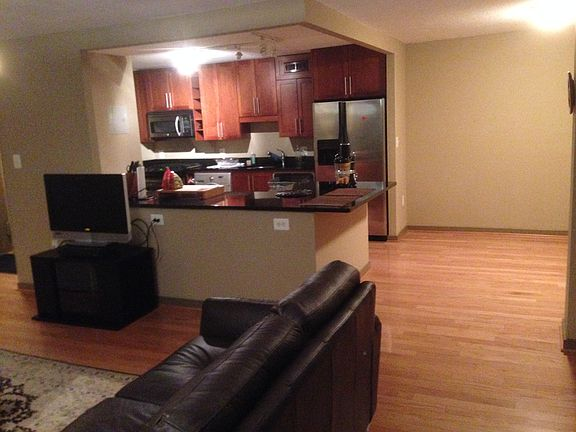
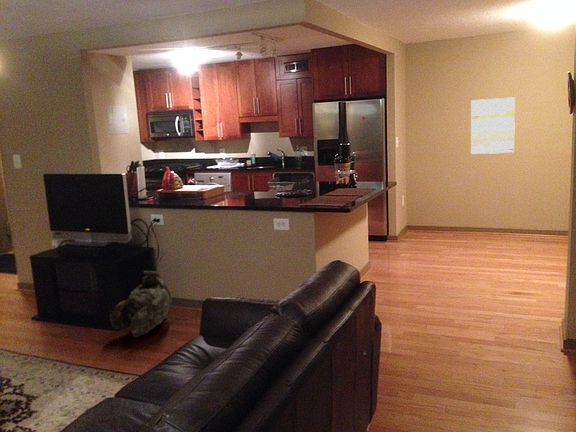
+ wall art (492, 126)
+ body armor (144, 303)
